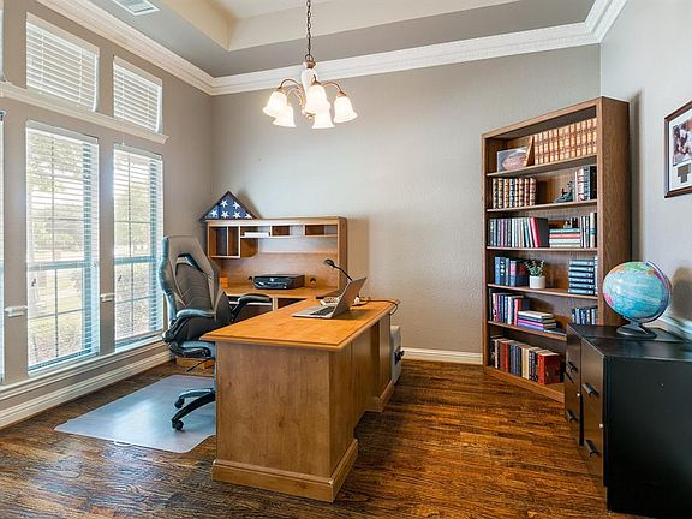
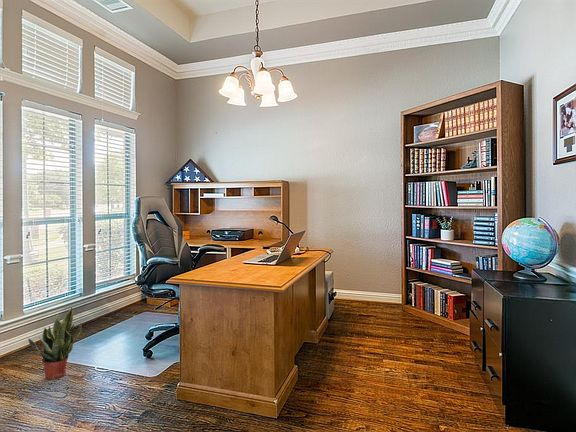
+ potted plant (53, 342)
